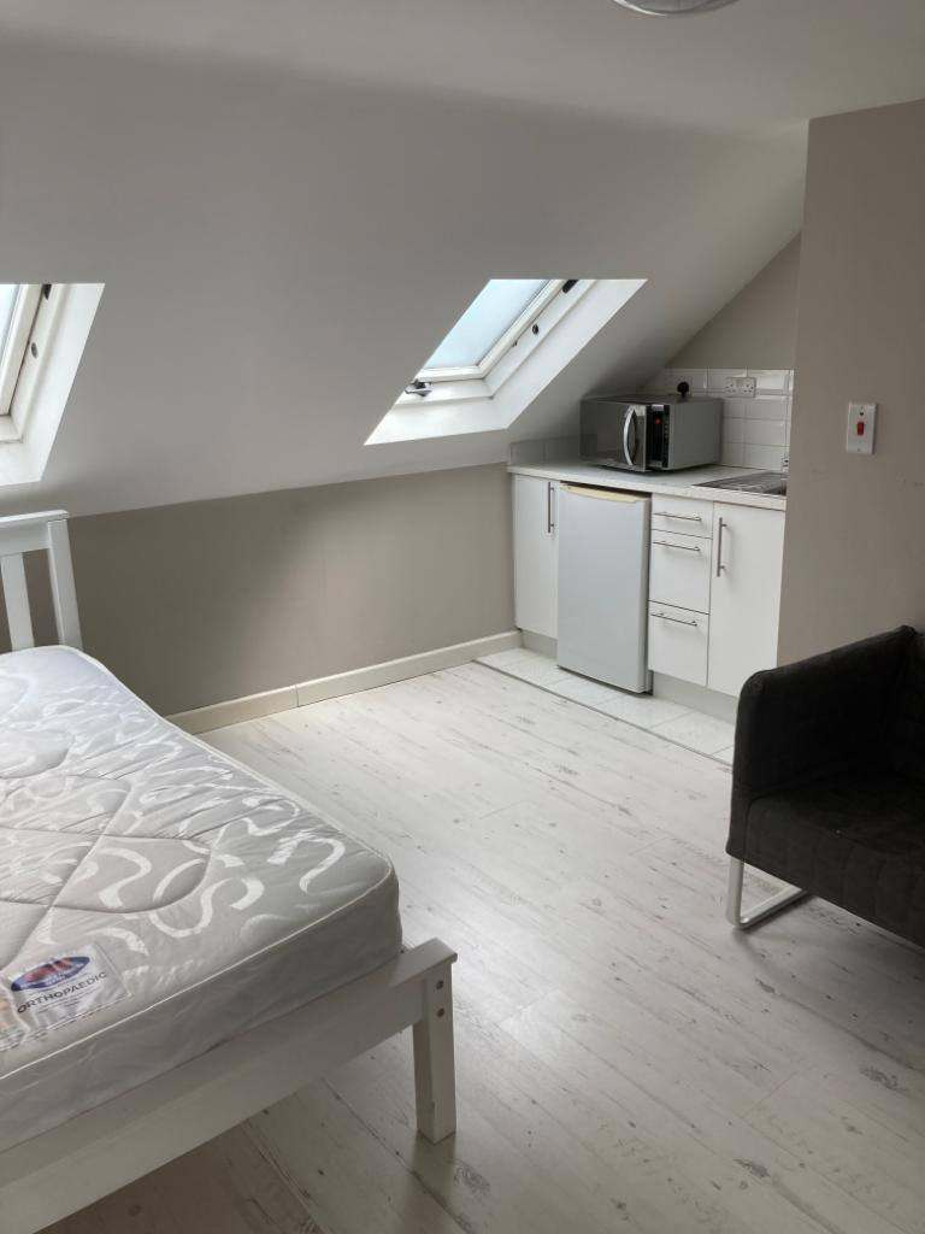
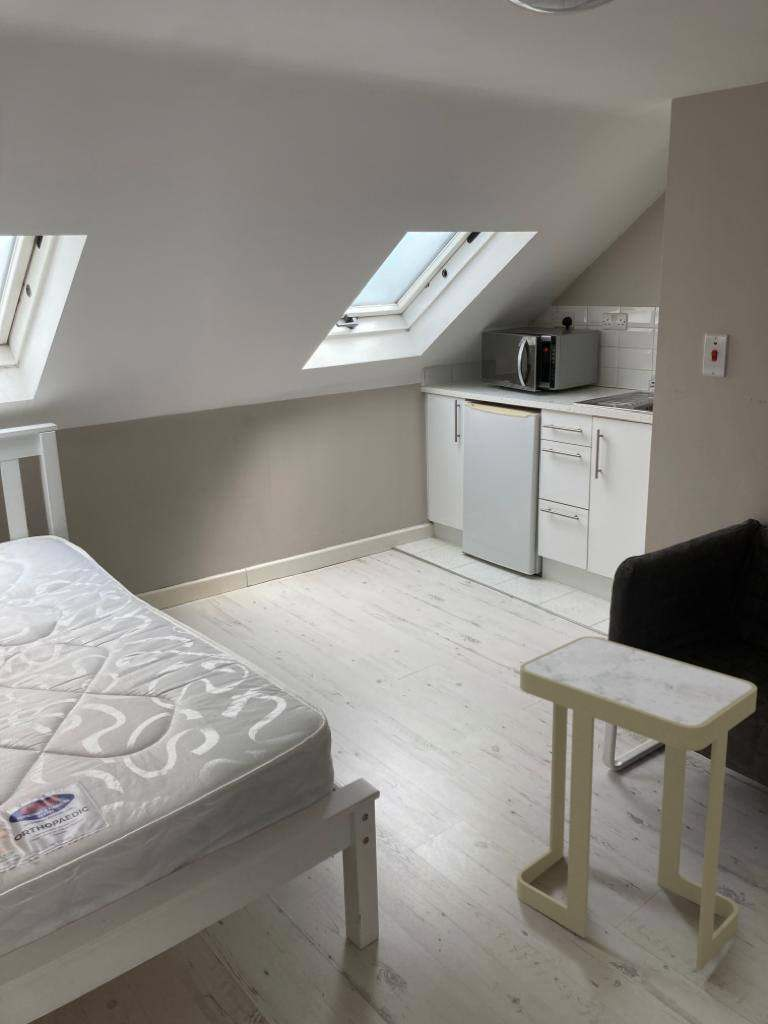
+ side table (662, 797)
